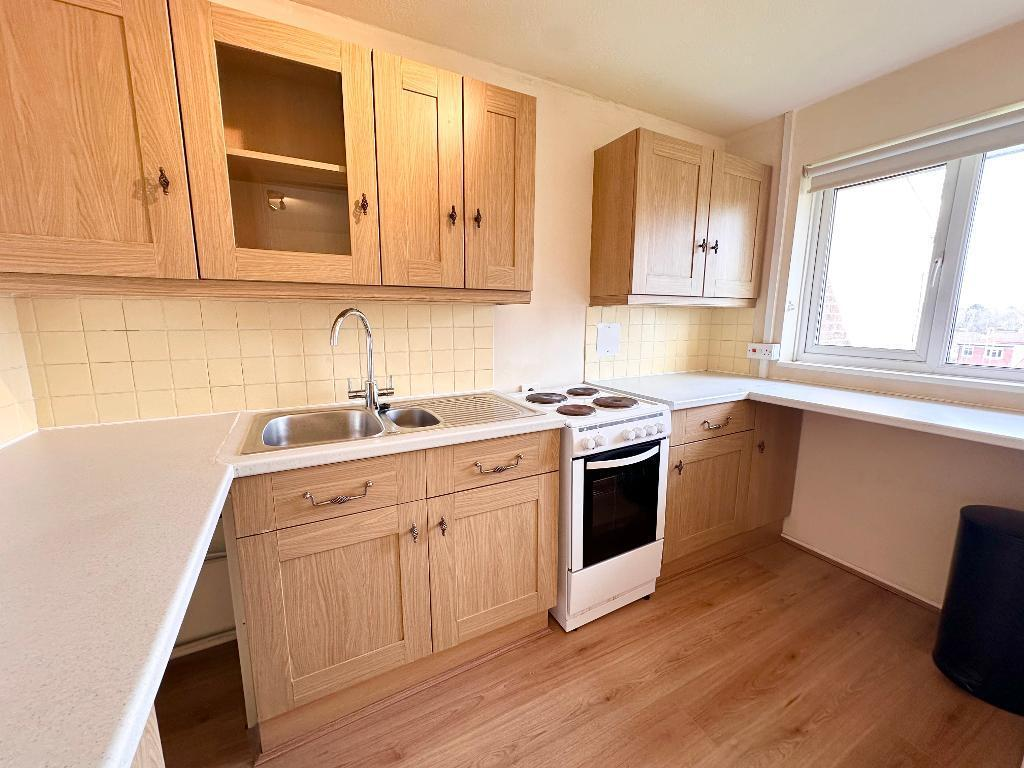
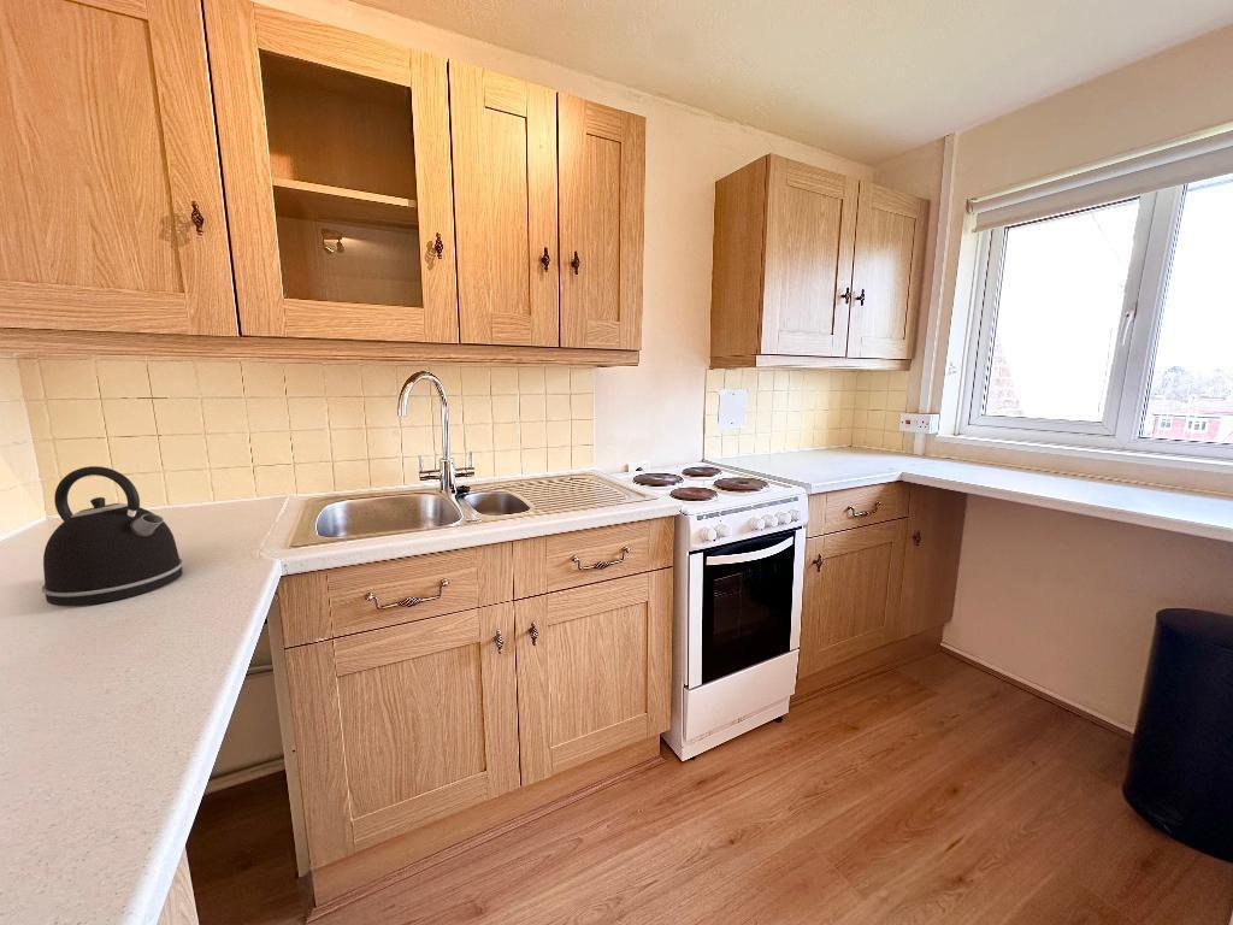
+ kettle (108, 526)
